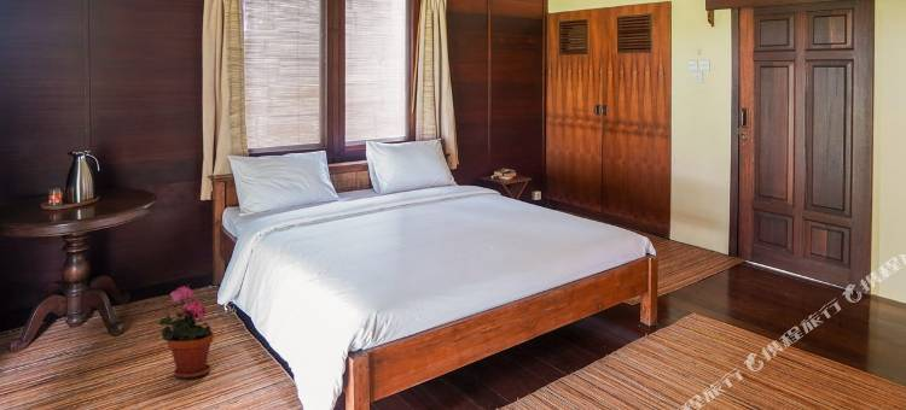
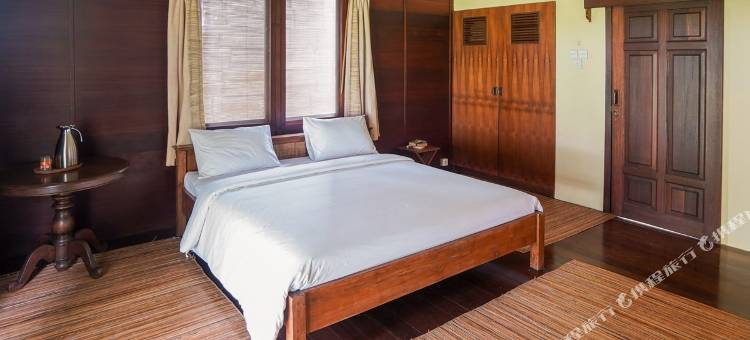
- potted plant (188, 330)
